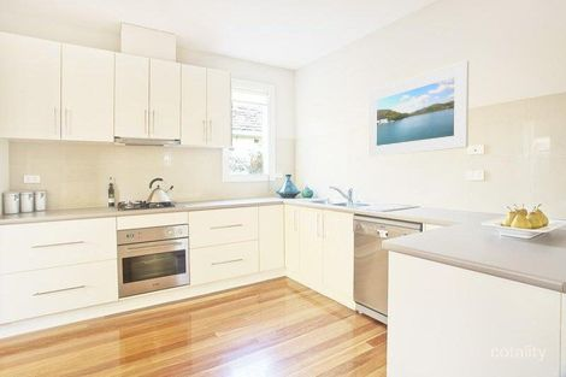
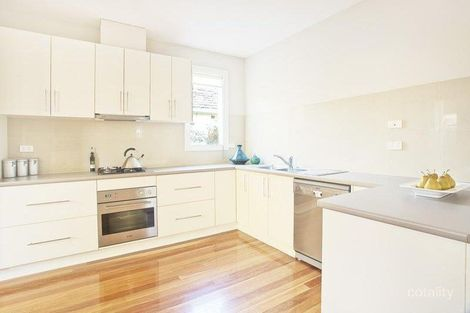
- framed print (411, 116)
